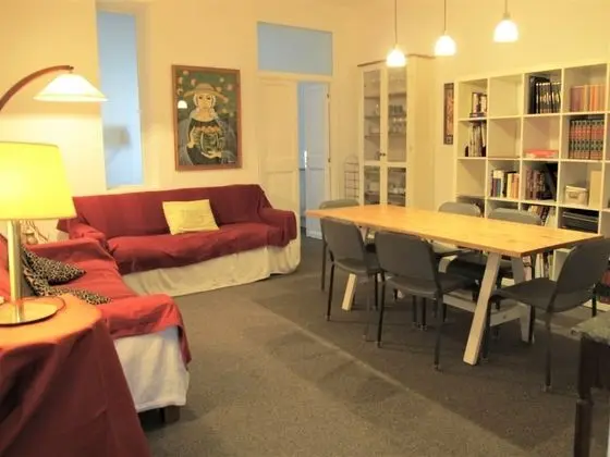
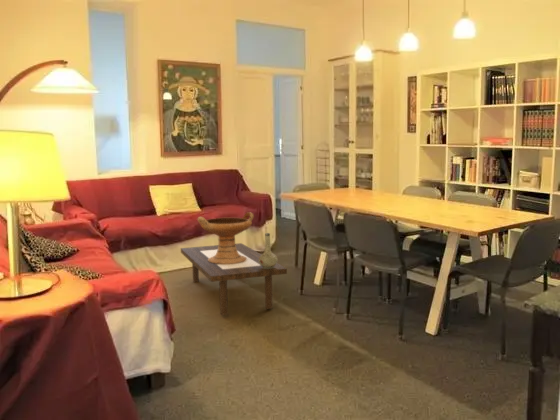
+ vase (267, 250)
+ decorative bowl (226, 237)
+ coffee table (228, 275)
